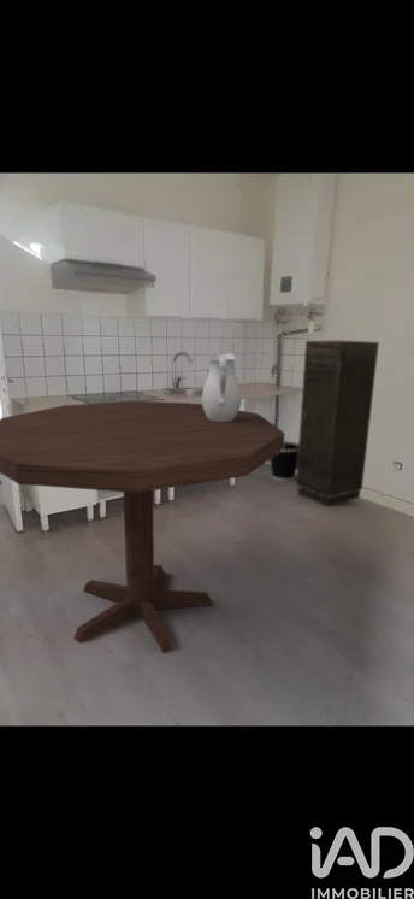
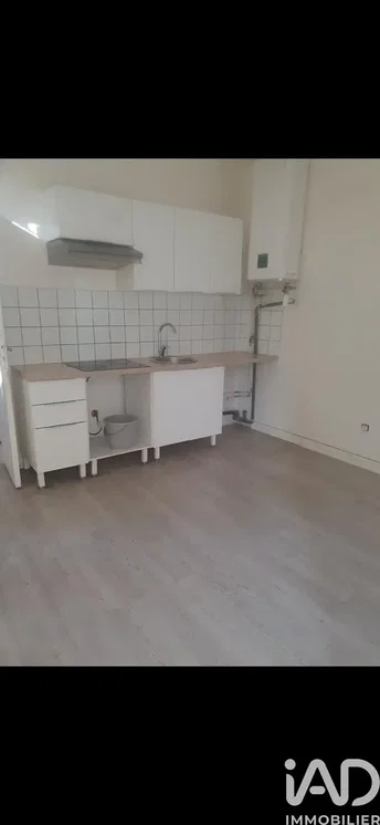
- wastebasket (284, 460)
- pitcher (221, 388)
- dining table (138, 521)
- storage cabinet (333, 422)
